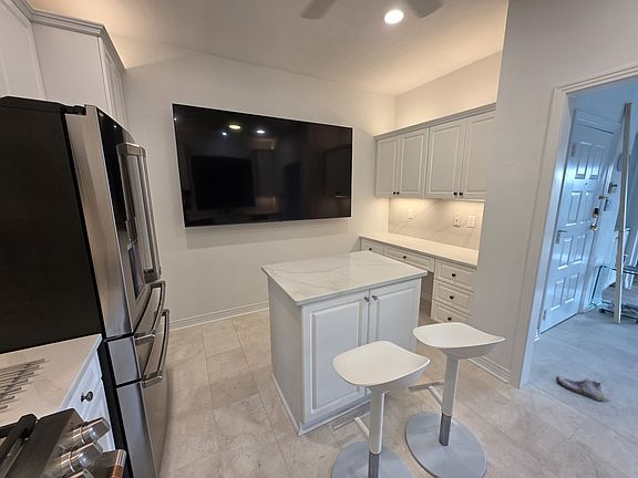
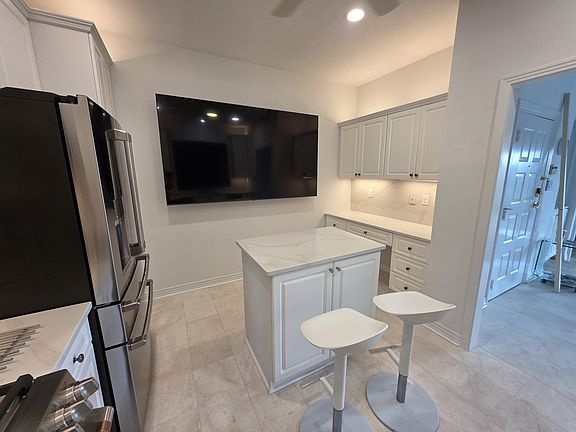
- shoe (578, 383)
